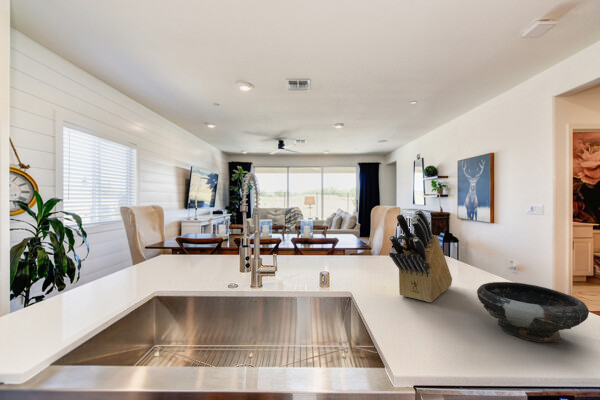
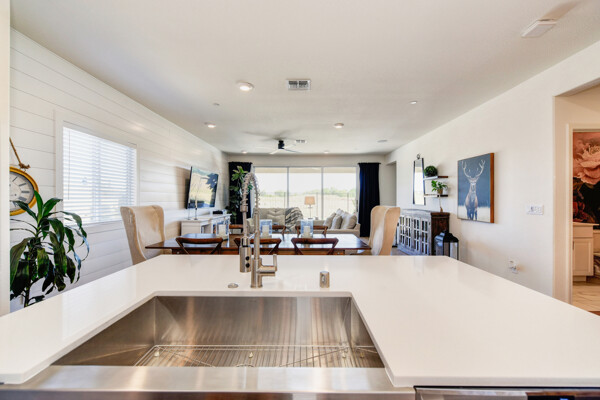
- bowl (527, 311)
- knife block (422, 251)
